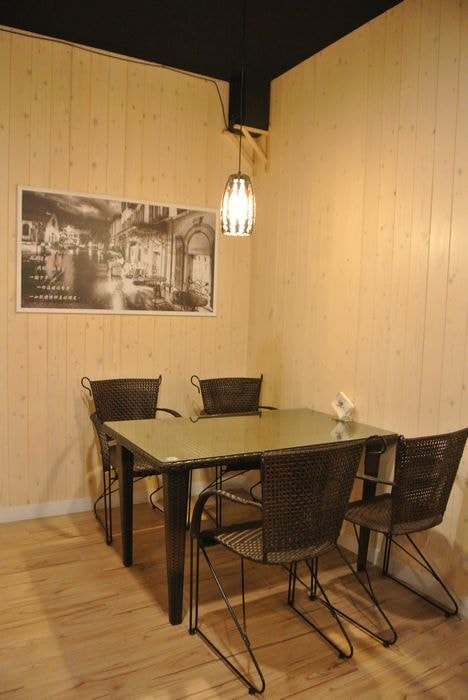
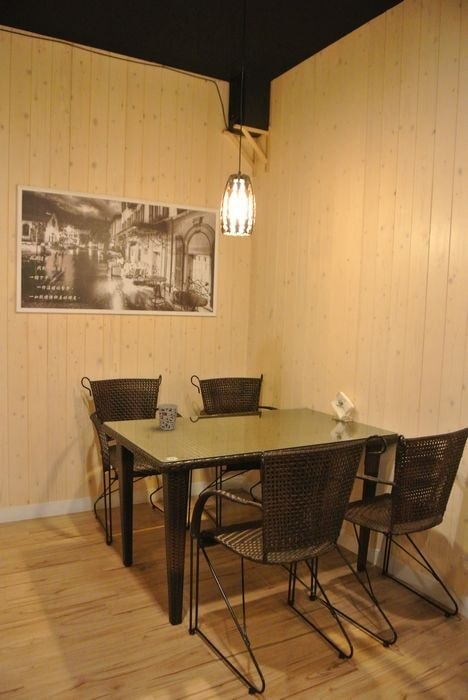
+ cup (167, 417)
